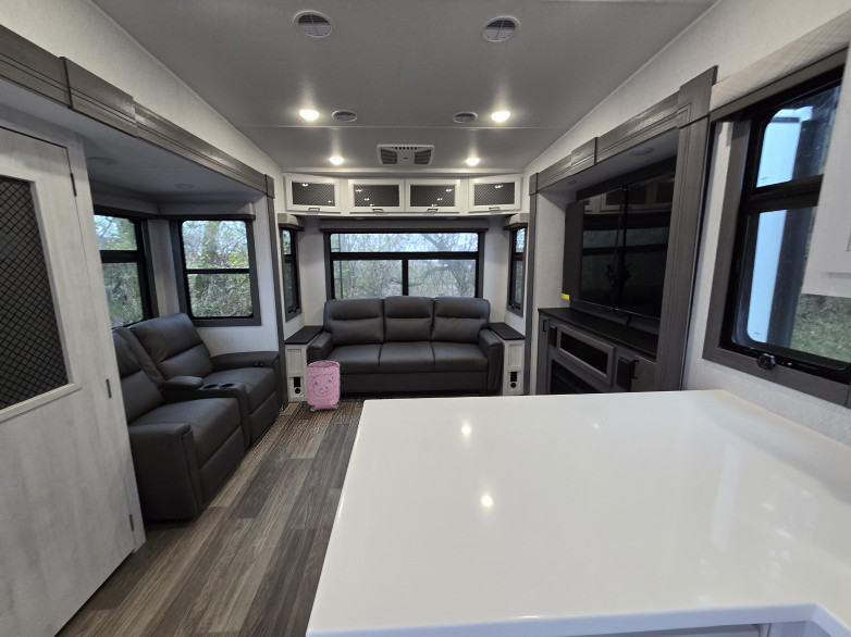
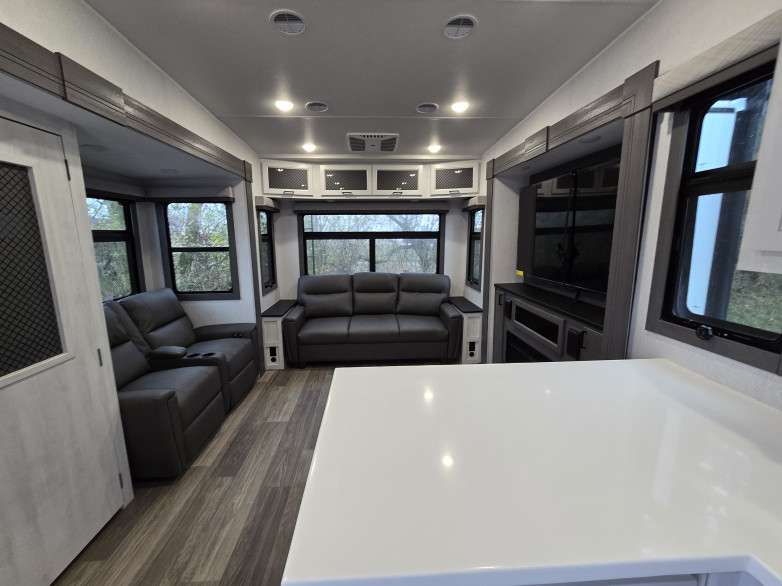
- bag (323, 385)
